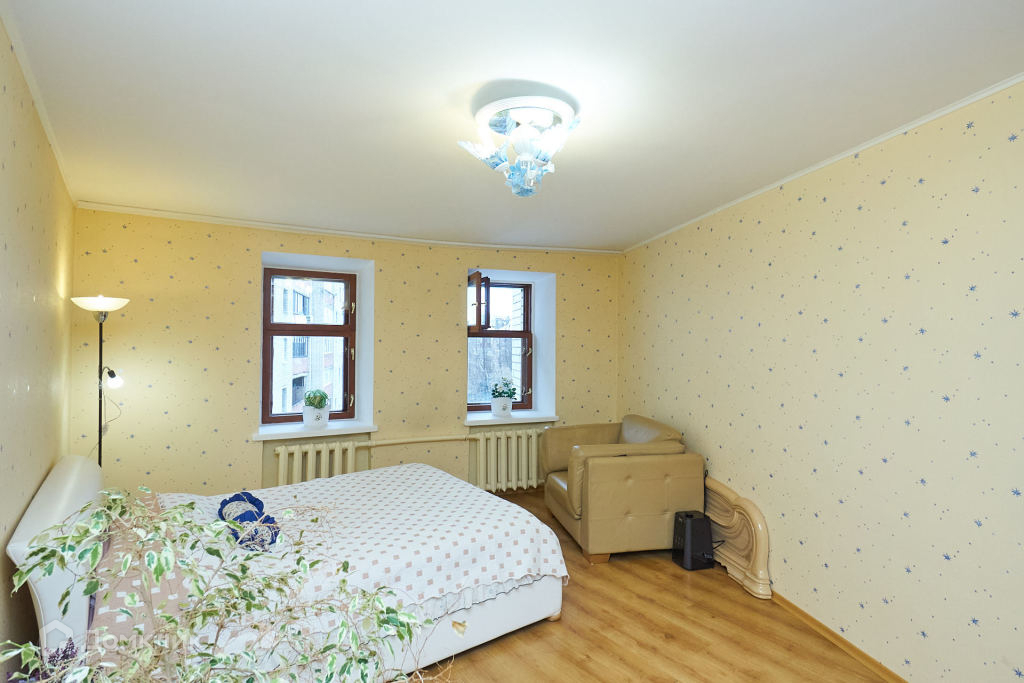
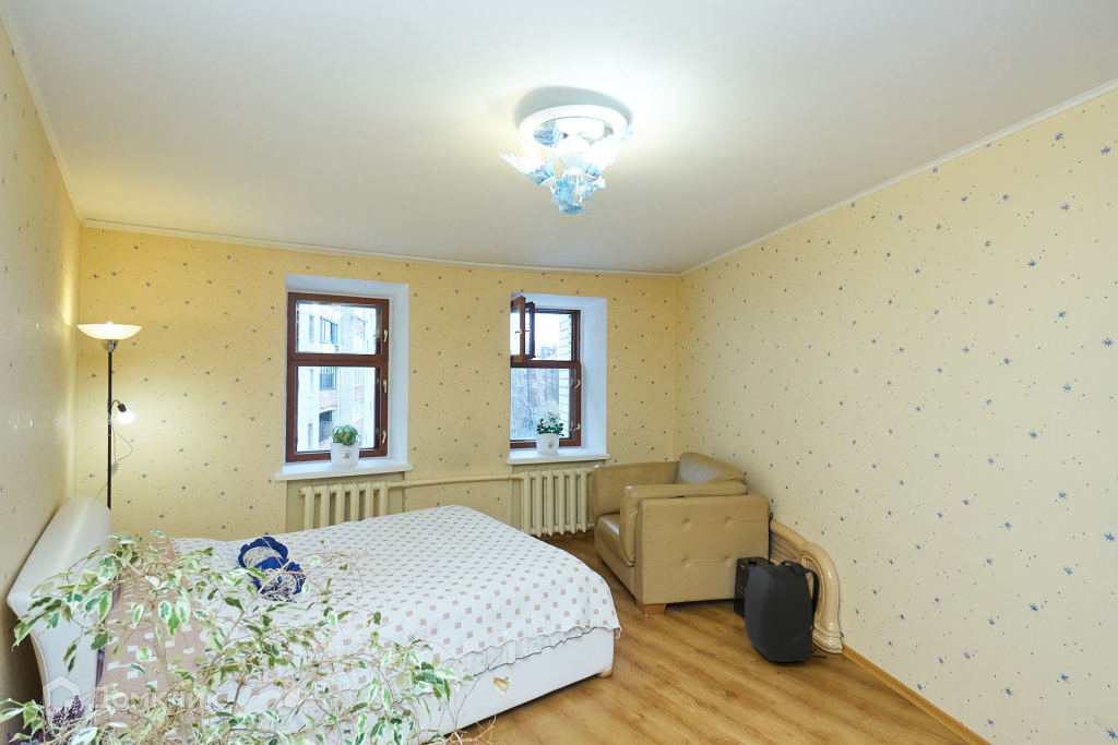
+ backpack (785, 606)
